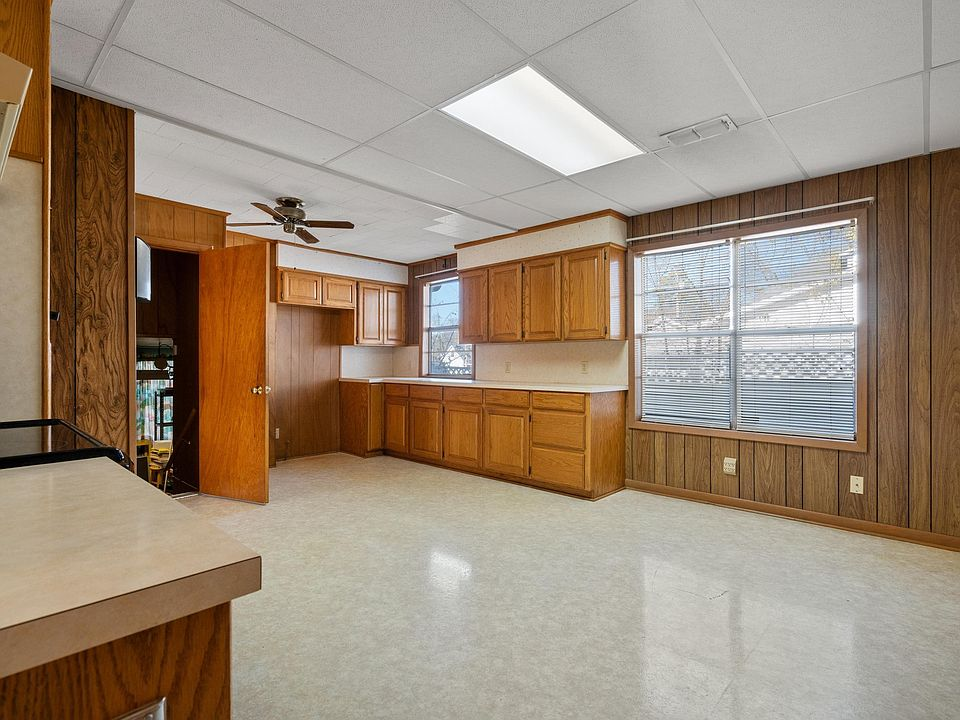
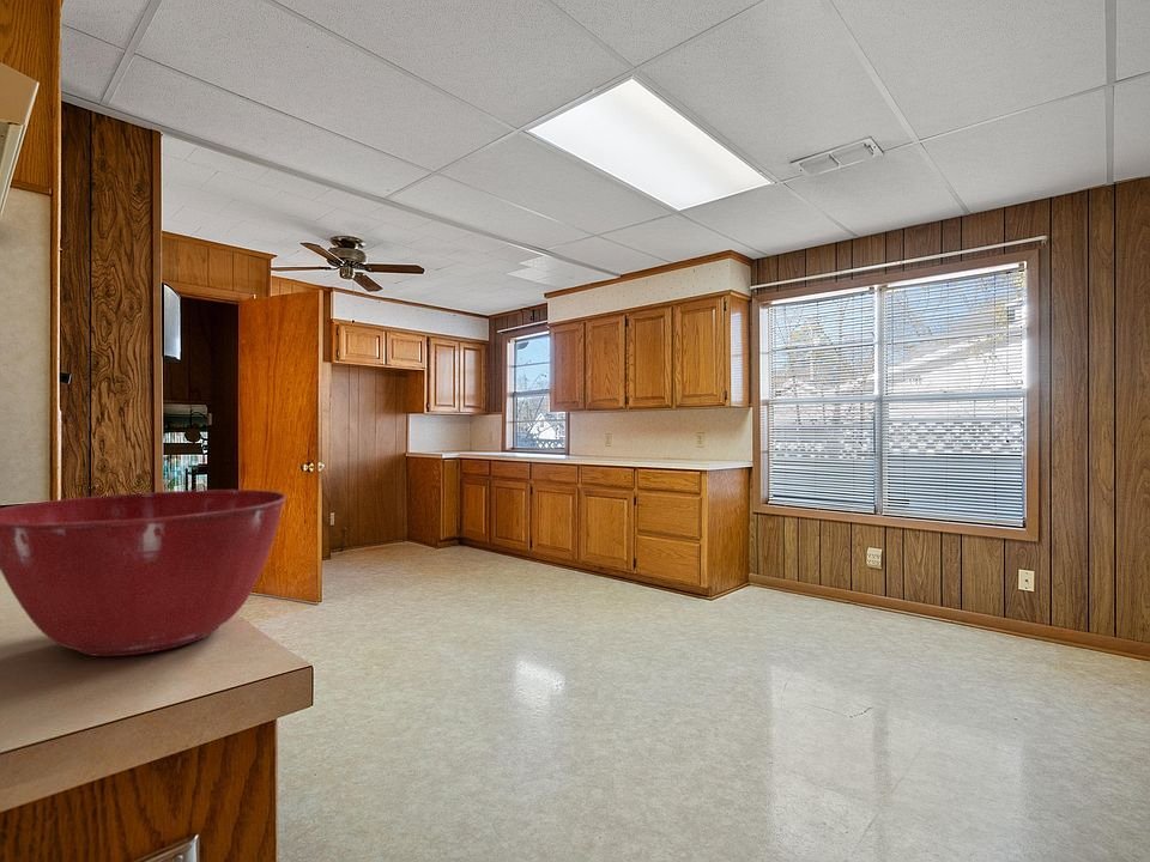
+ mixing bowl (149, 567)
